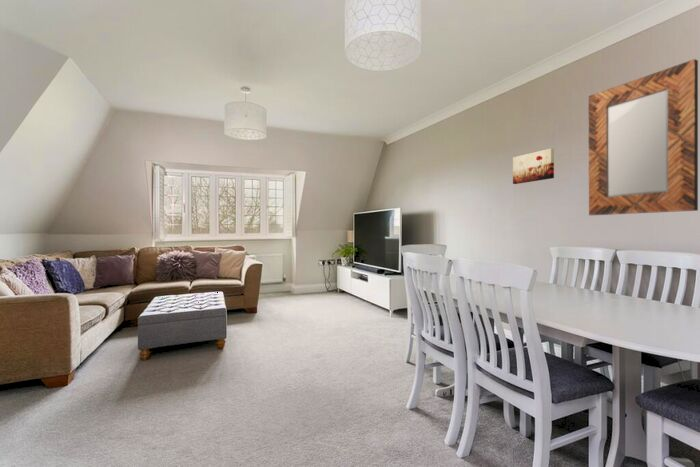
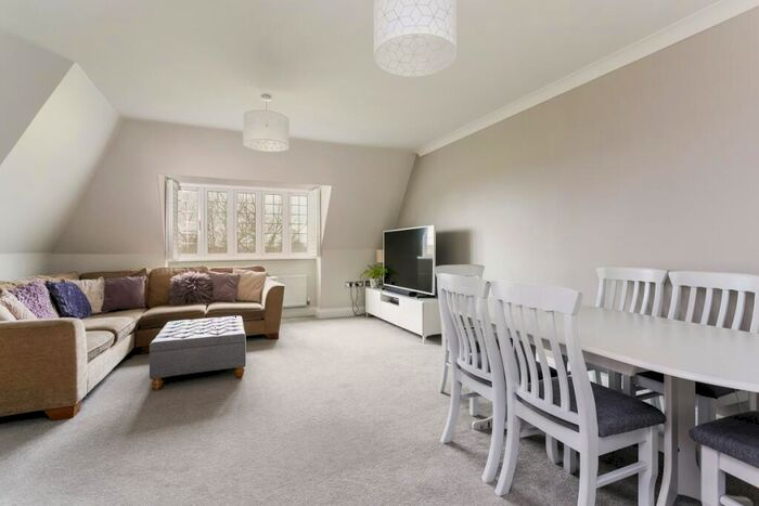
- home mirror (636, 146)
- wall art (532, 167)
